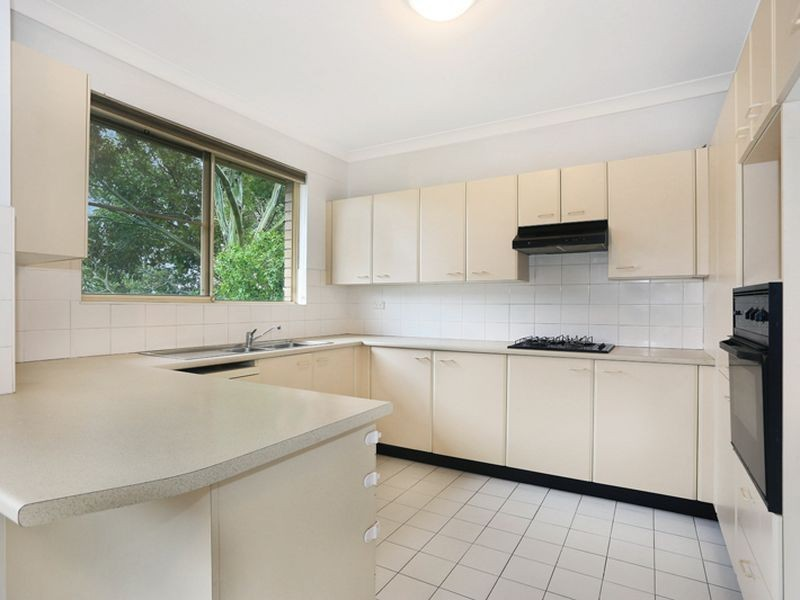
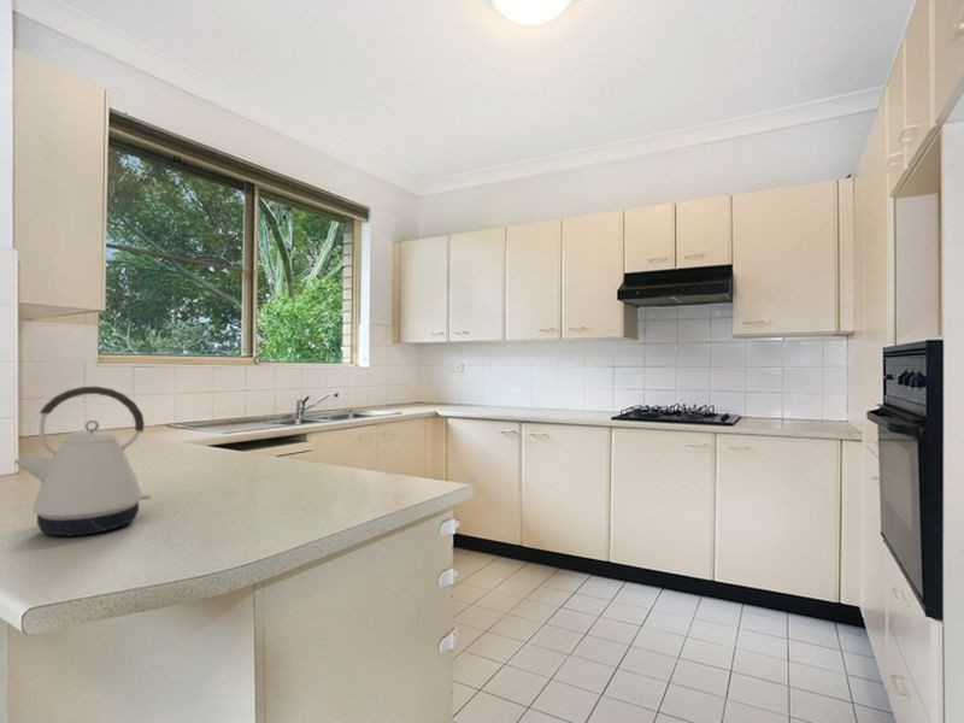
+ kettle (86, 455)
